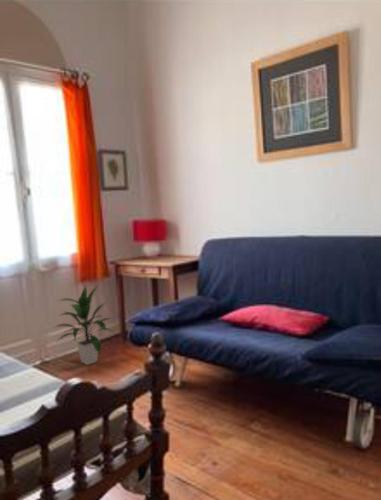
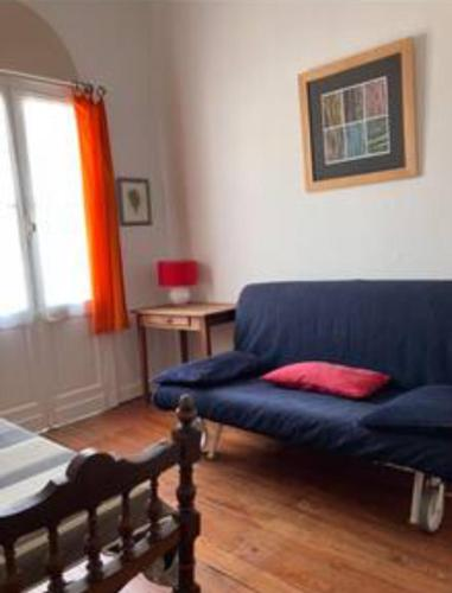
- indoor plant (85, 325)
